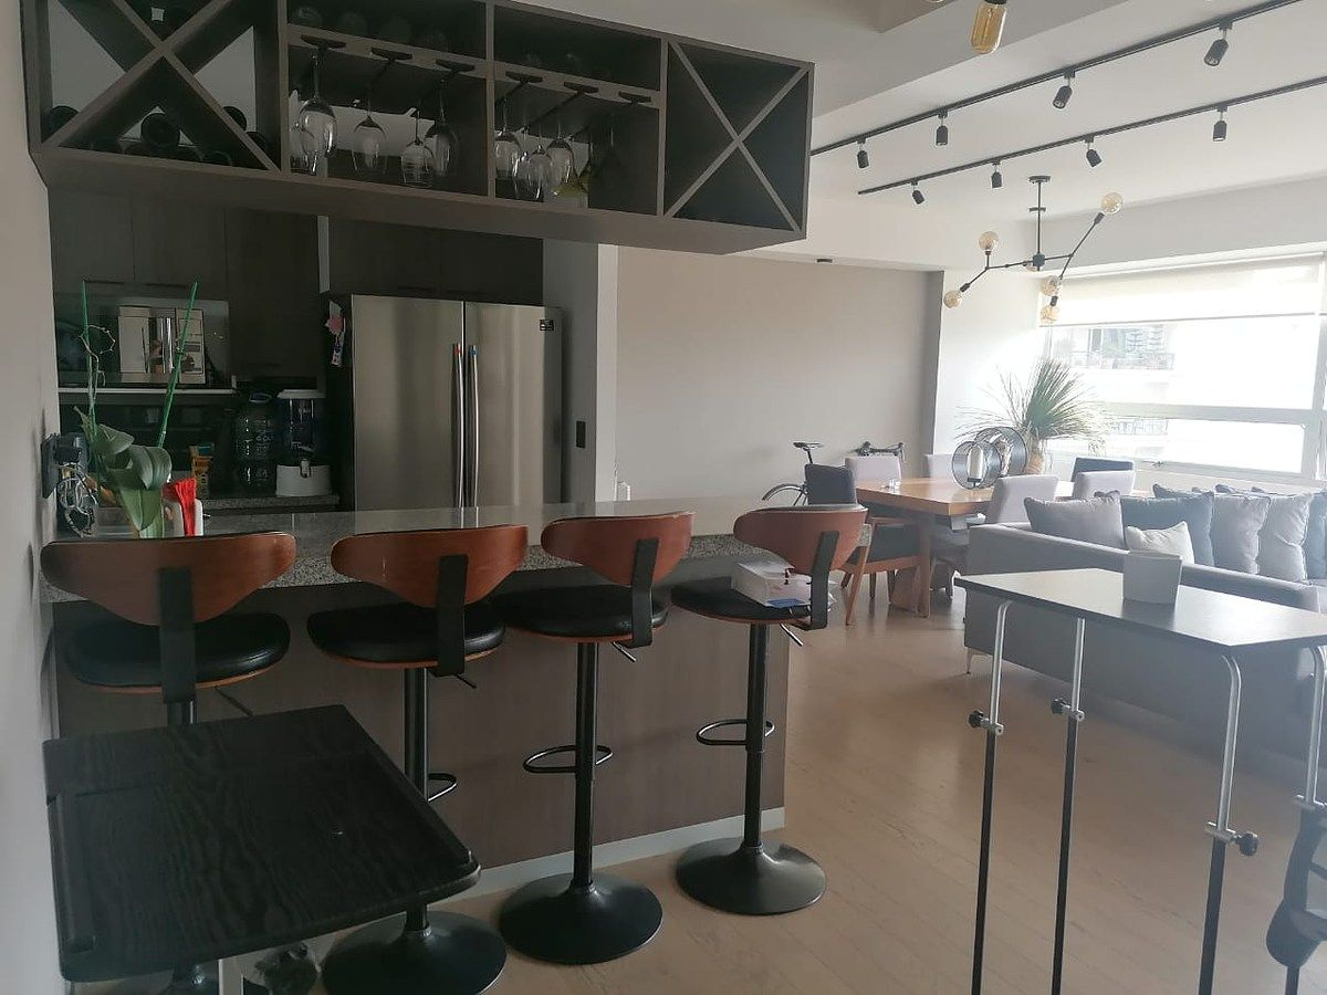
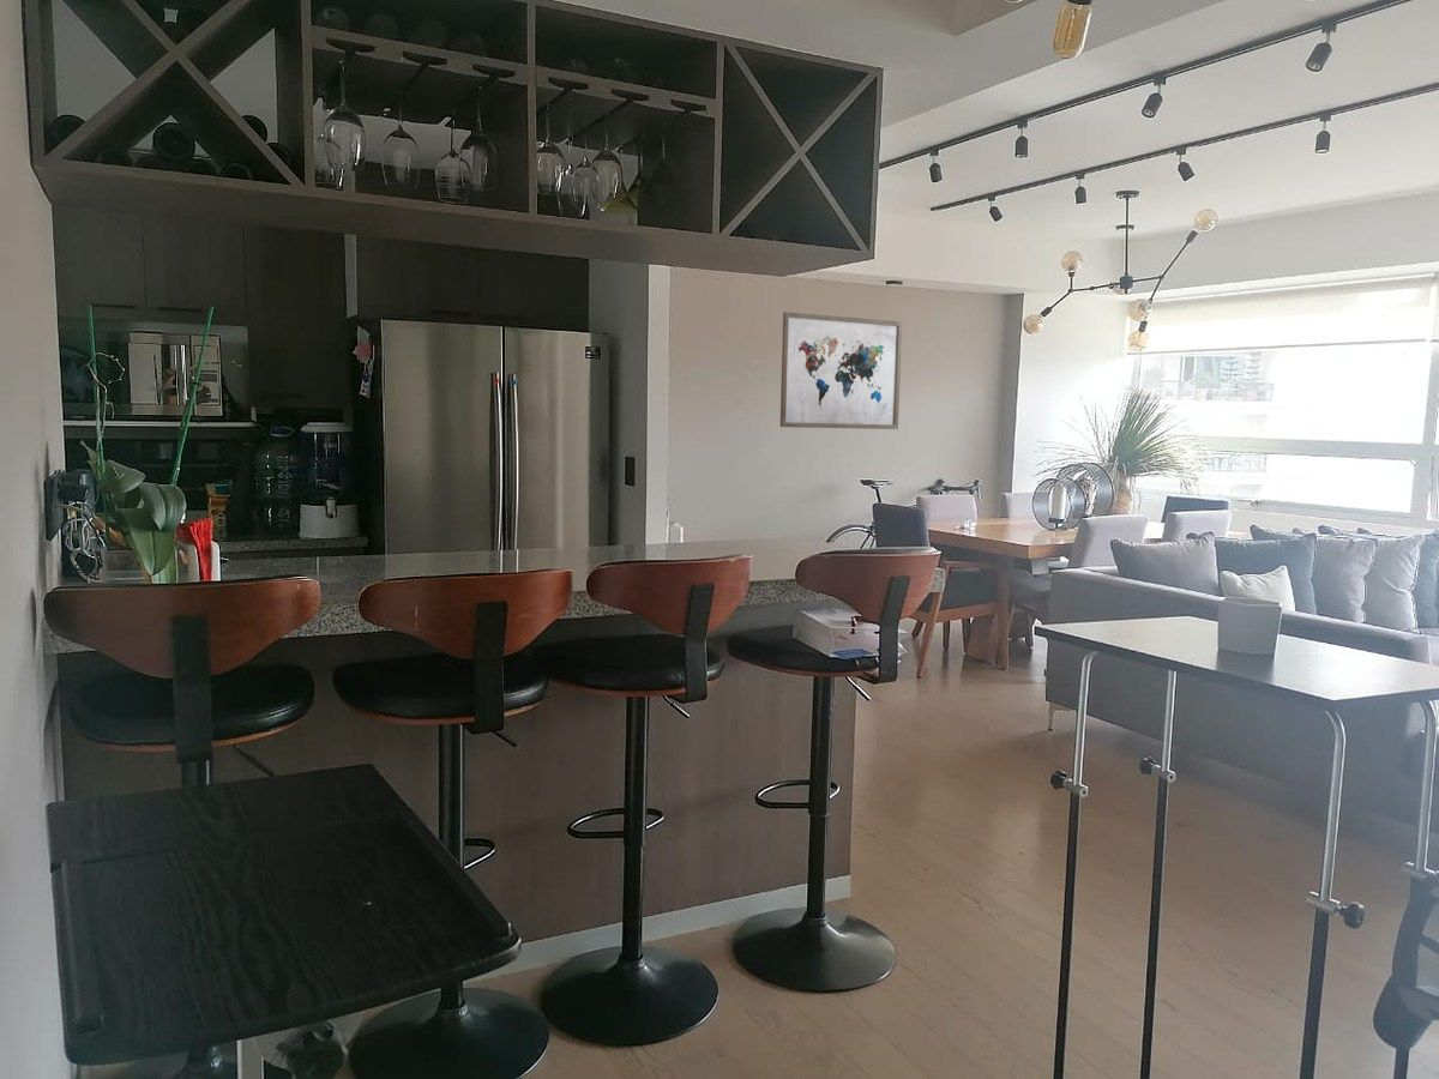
+ wall art (842, 373)
